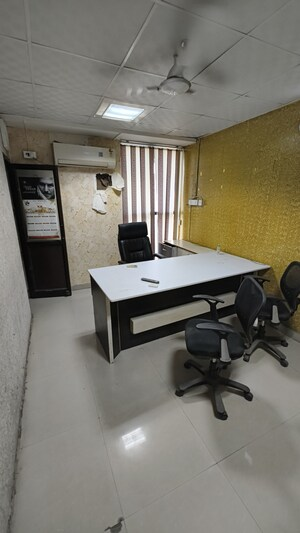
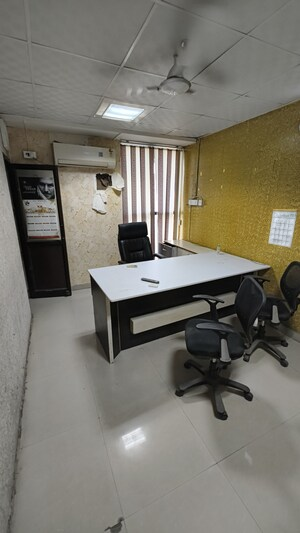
+ calendar (282, 223)
